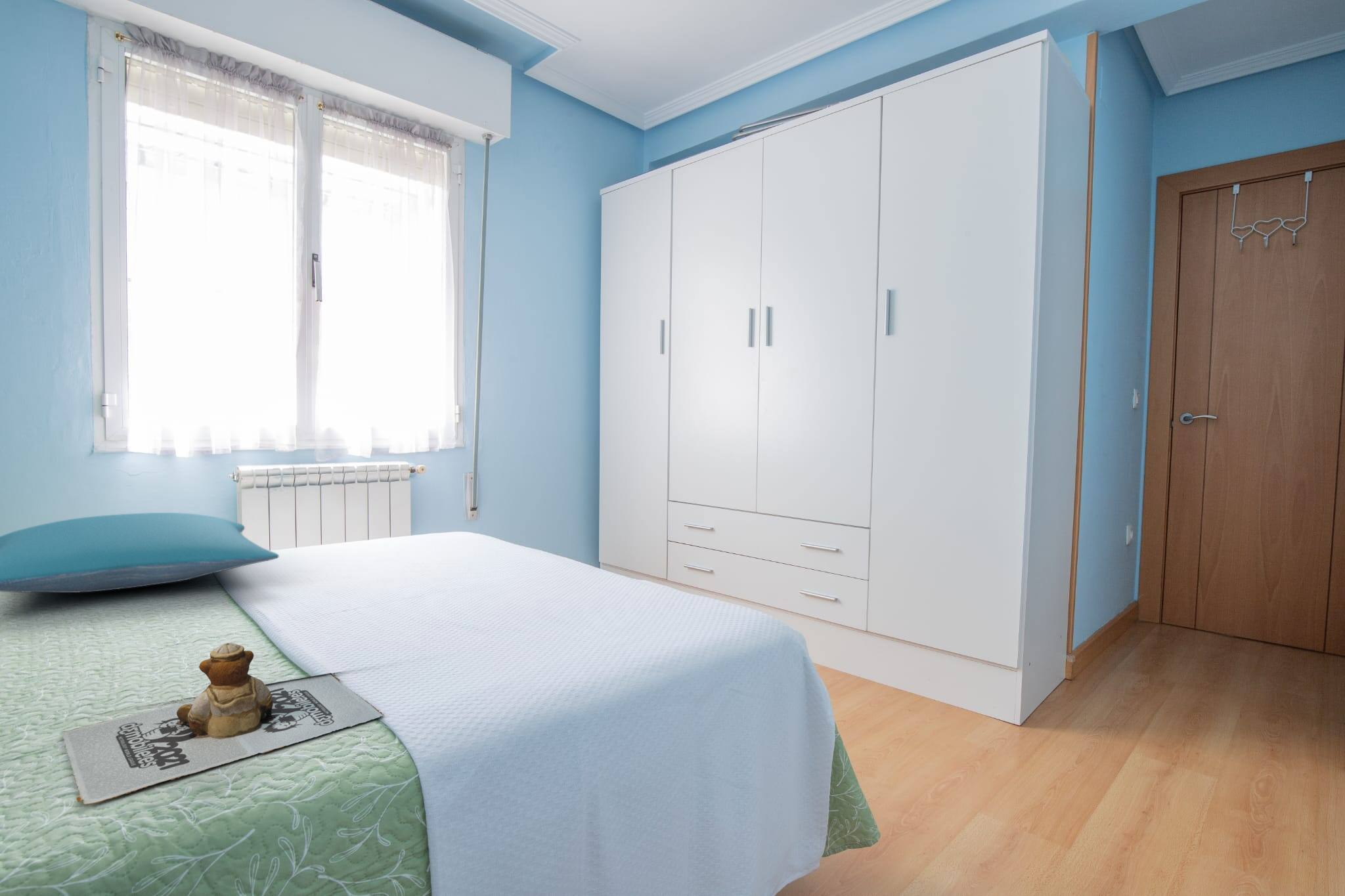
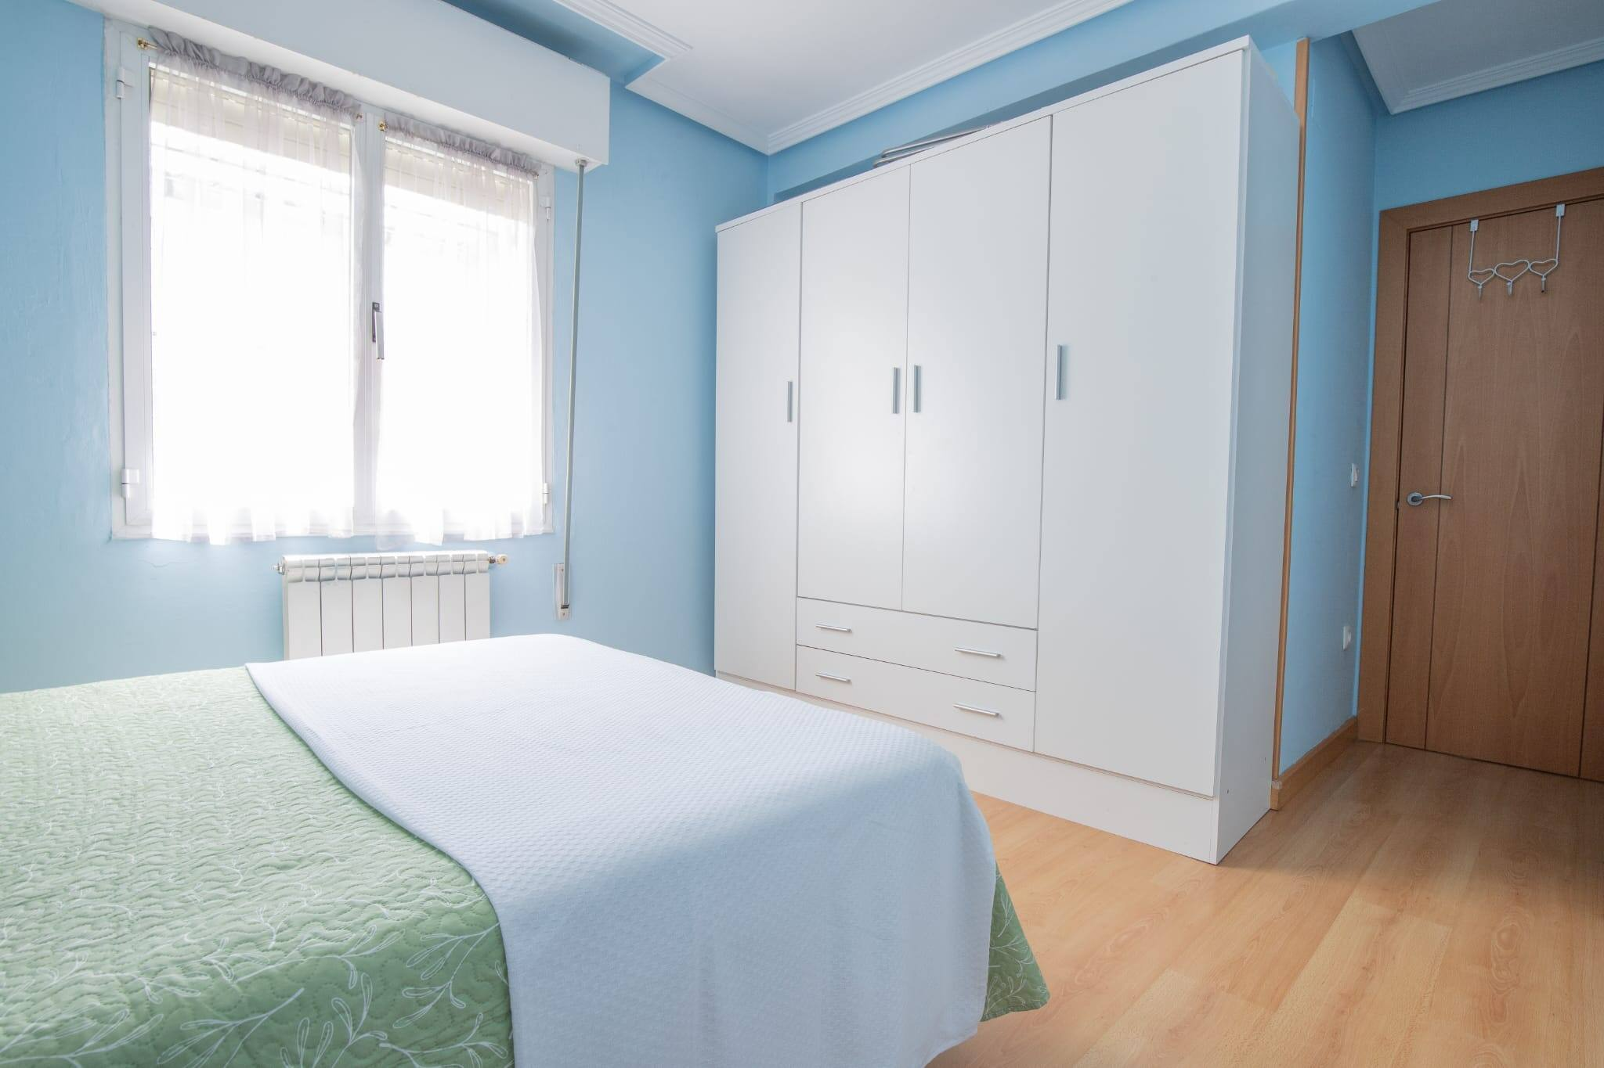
- pillow (129, 549)
- teddy bear (229, 683)
